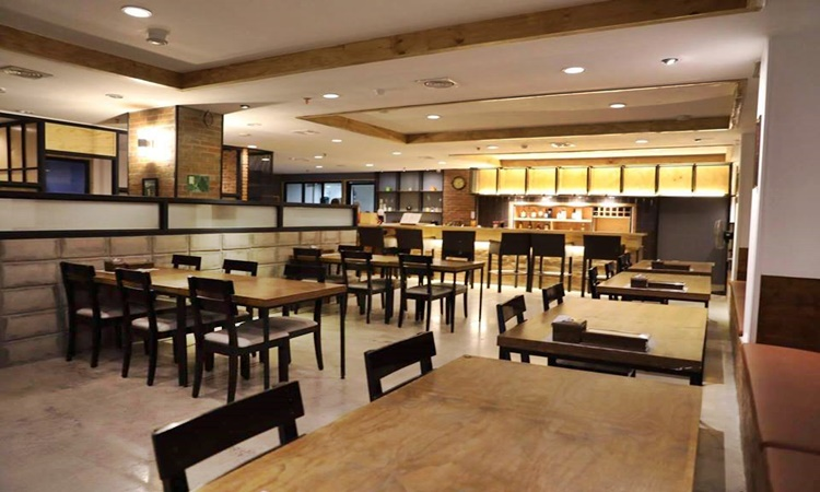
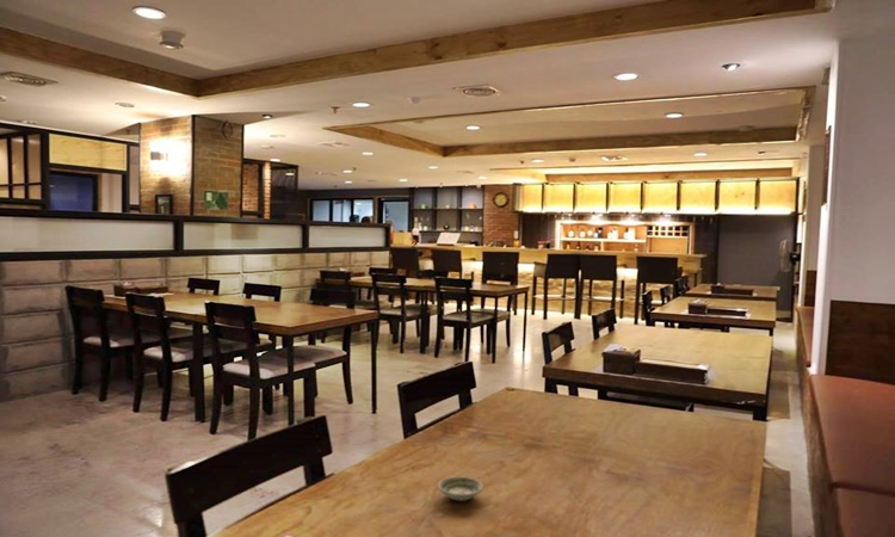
+ saucer (459, 489)
